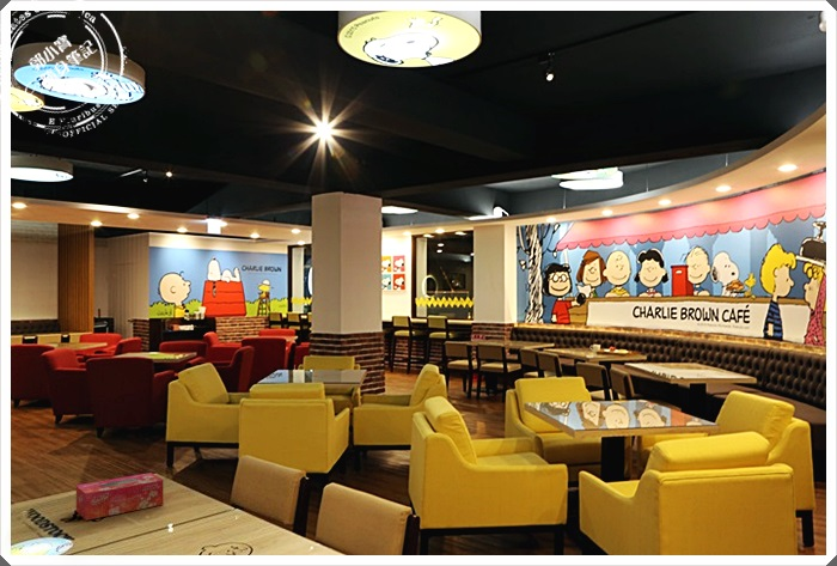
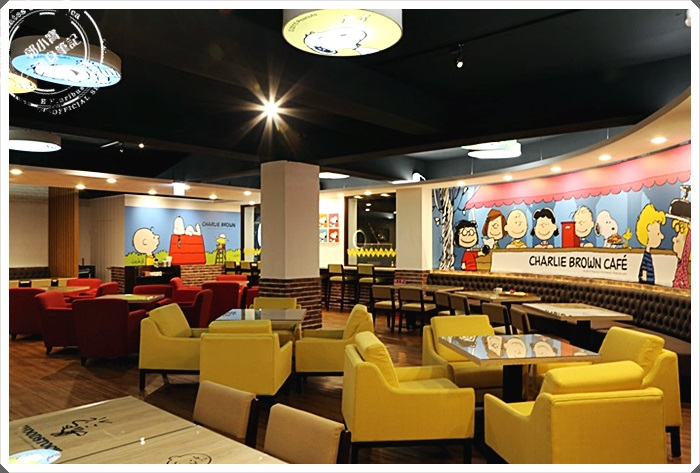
- tissue box (120, 494)
